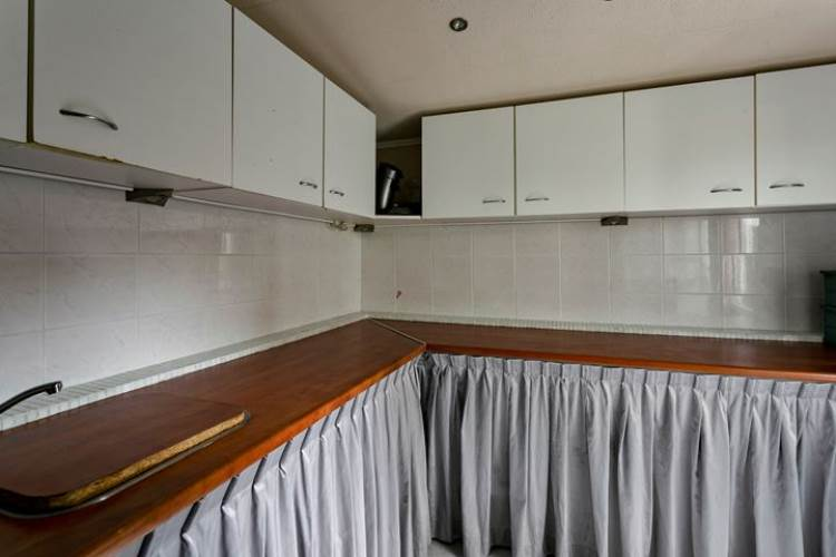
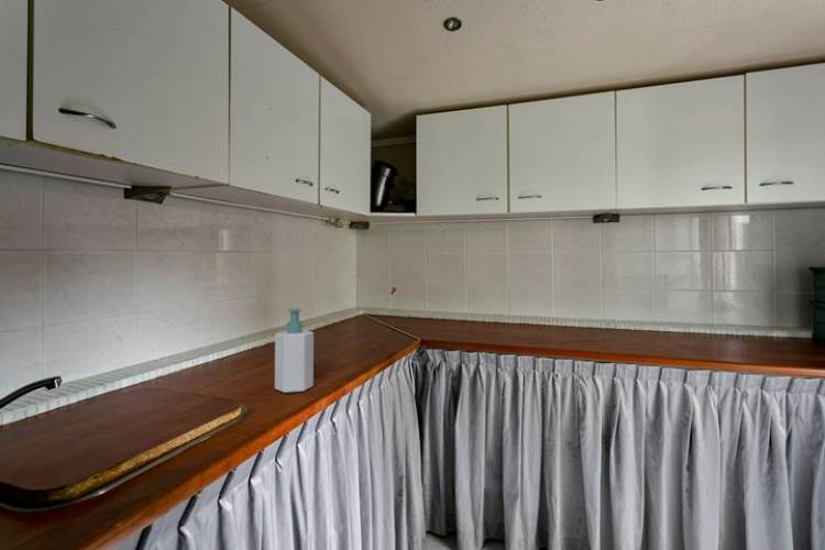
+ soap bottle (294, 348)
